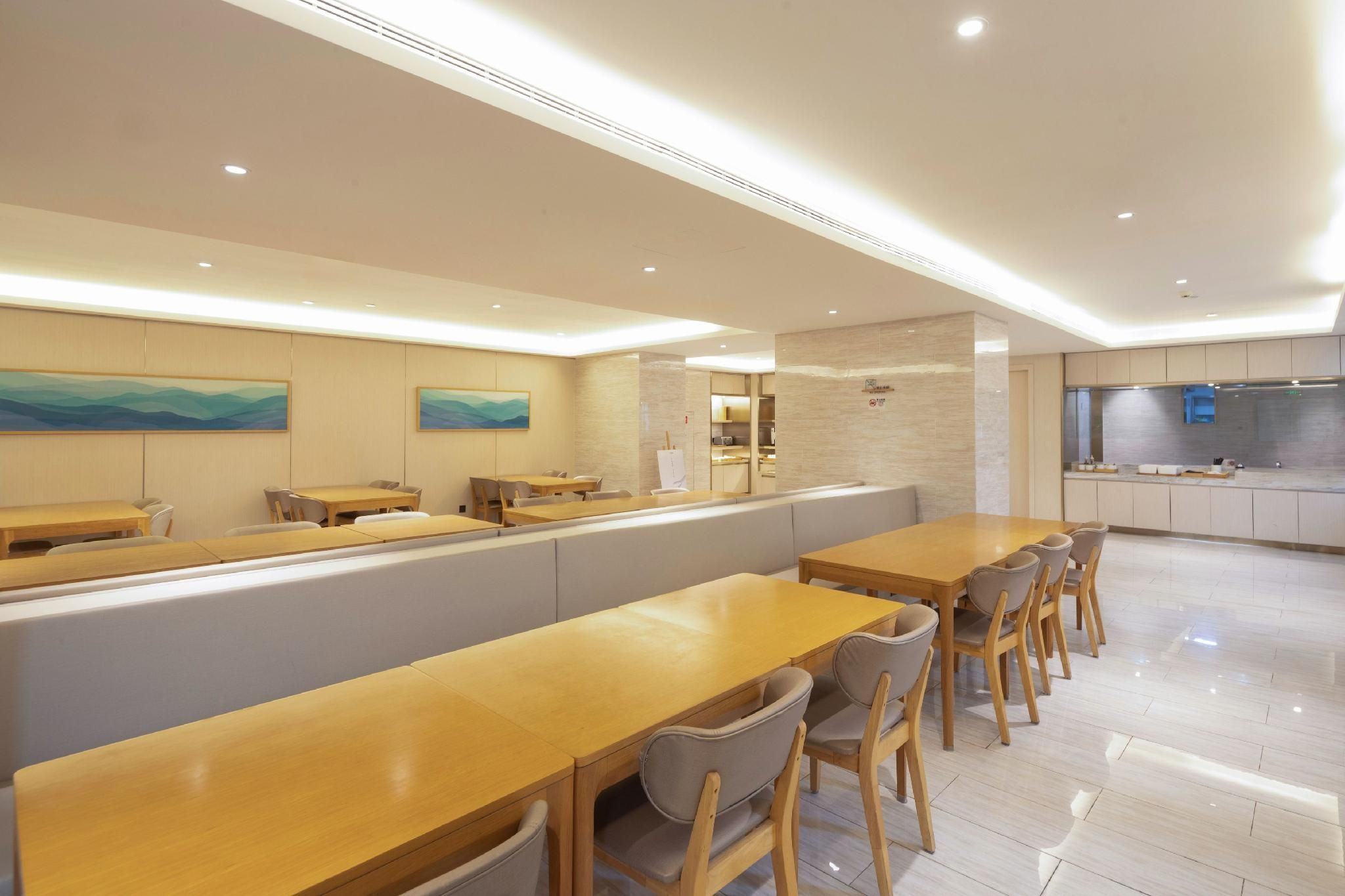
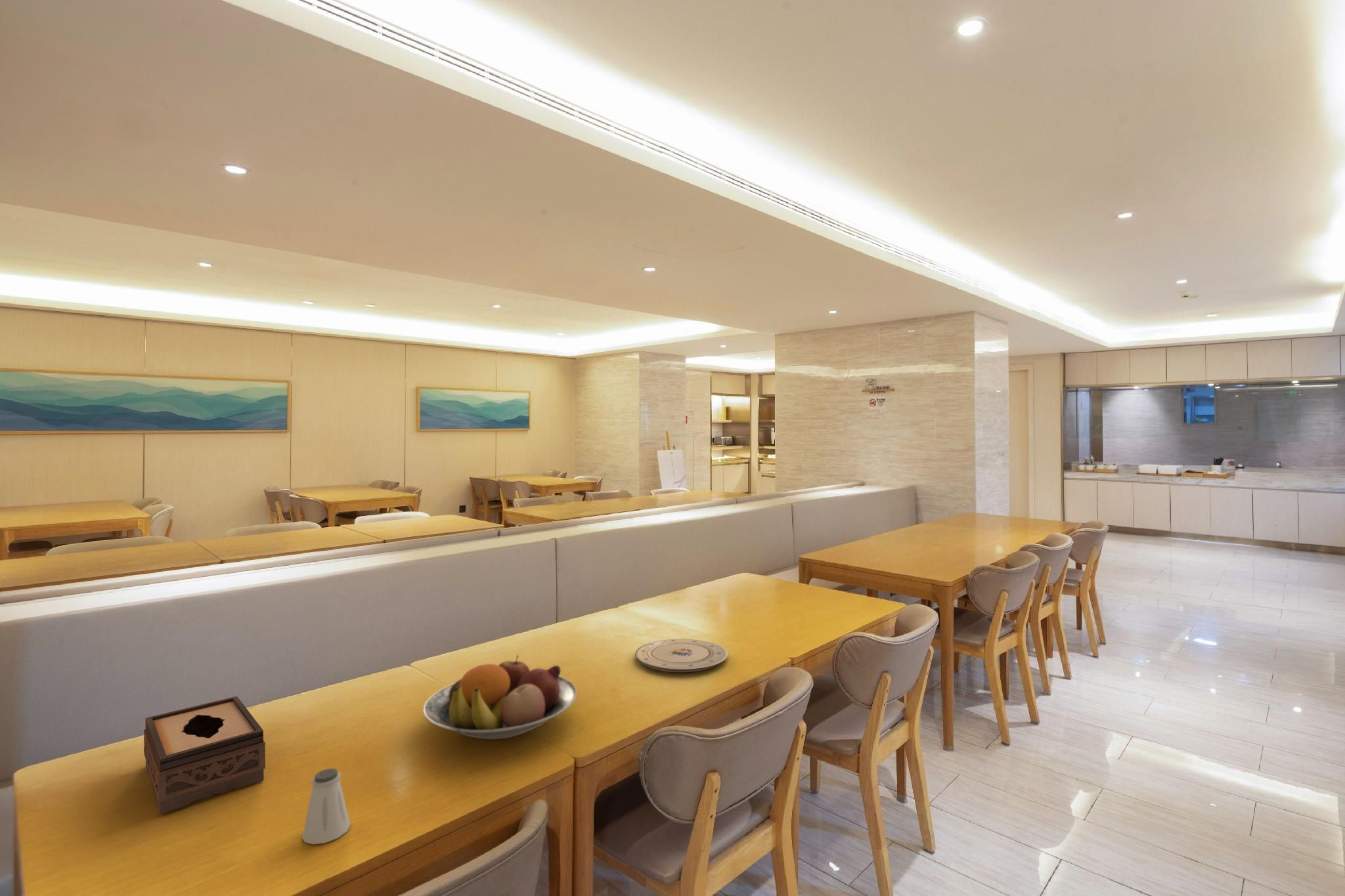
+ saltshaker (326, 802)
+ fruit bowl (502, 691)
+ plate (681, 655)
+ tissue box (203, 748)
